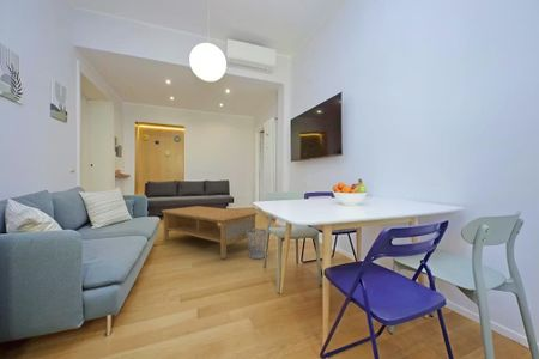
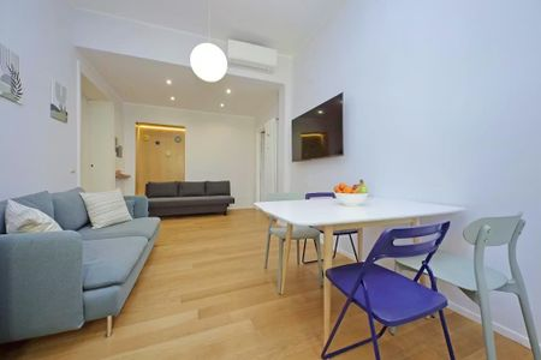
- coffee table (207, 226)
- wastebasket (256, 242)
